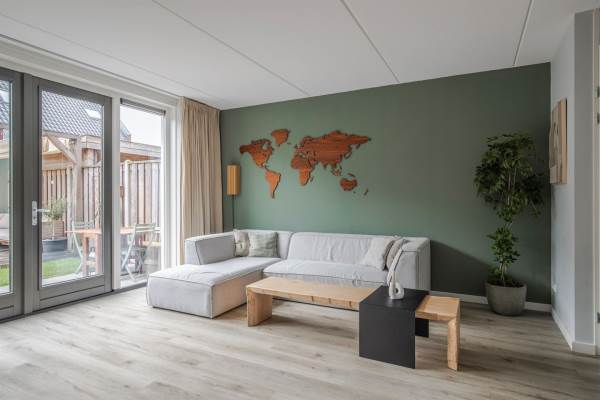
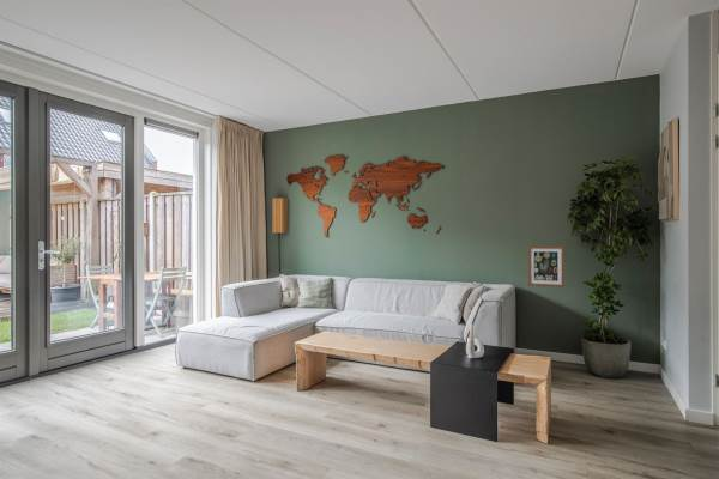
+ wall art (545, 266)
